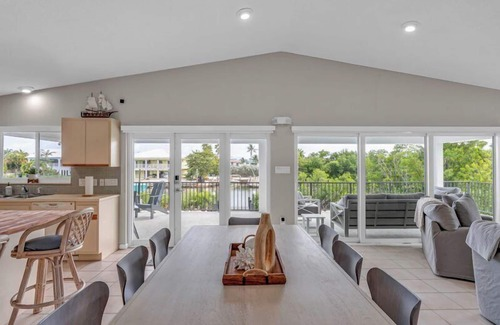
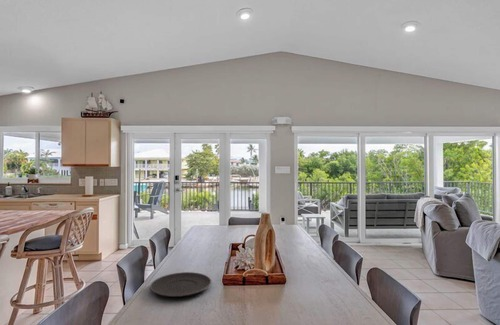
+ plate (181, 284)
